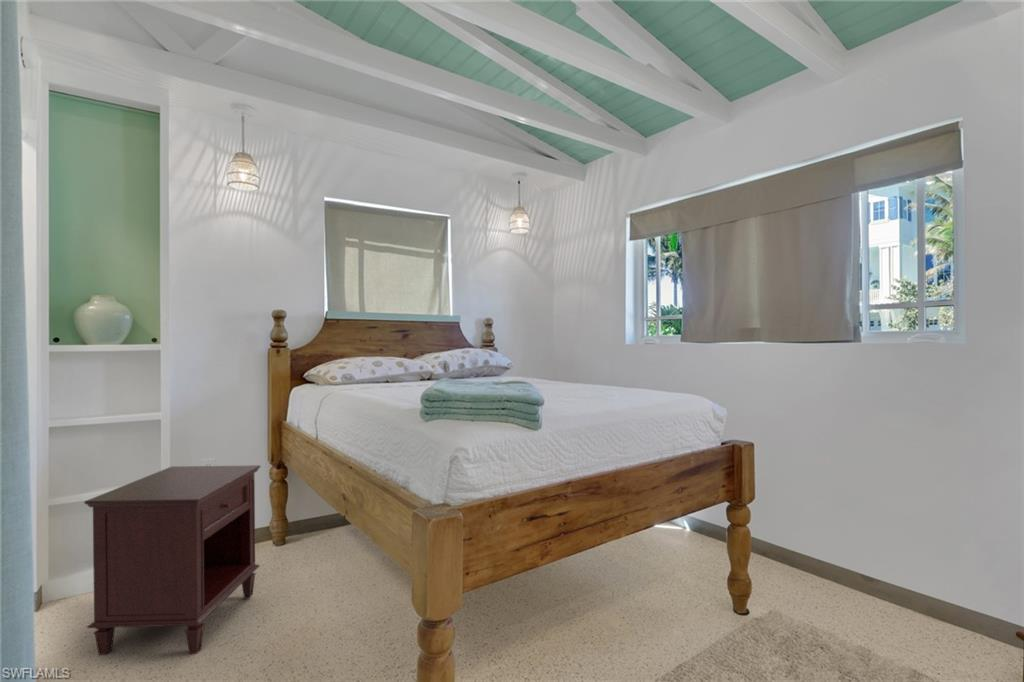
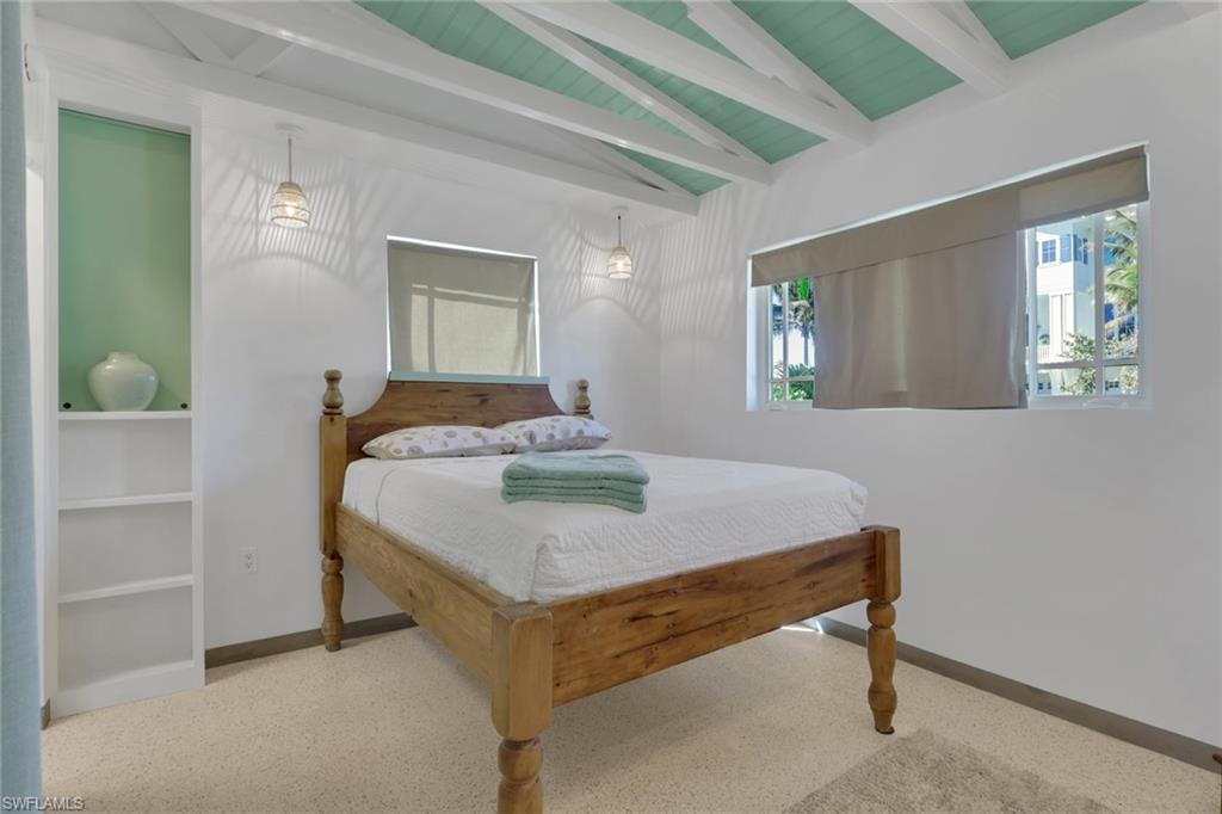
- nightstand (183, 551)
